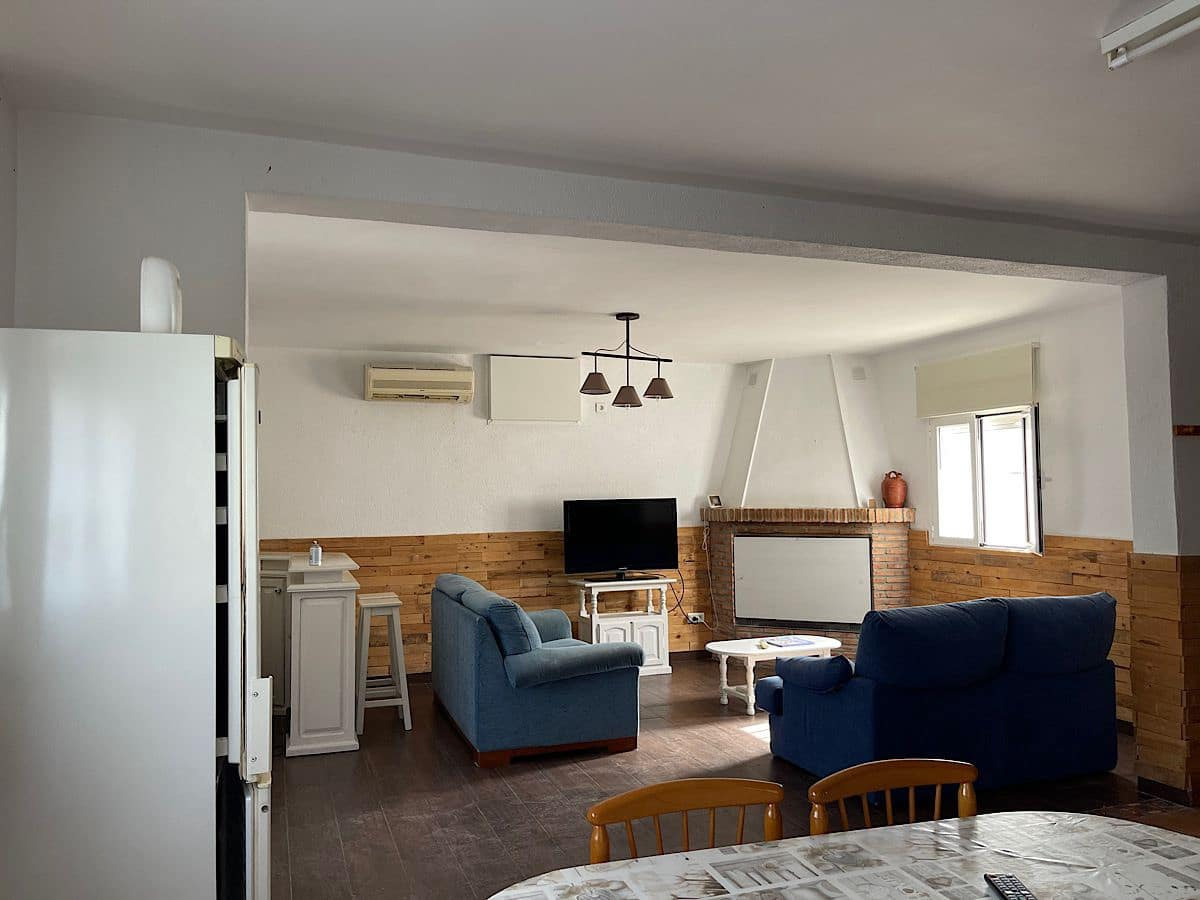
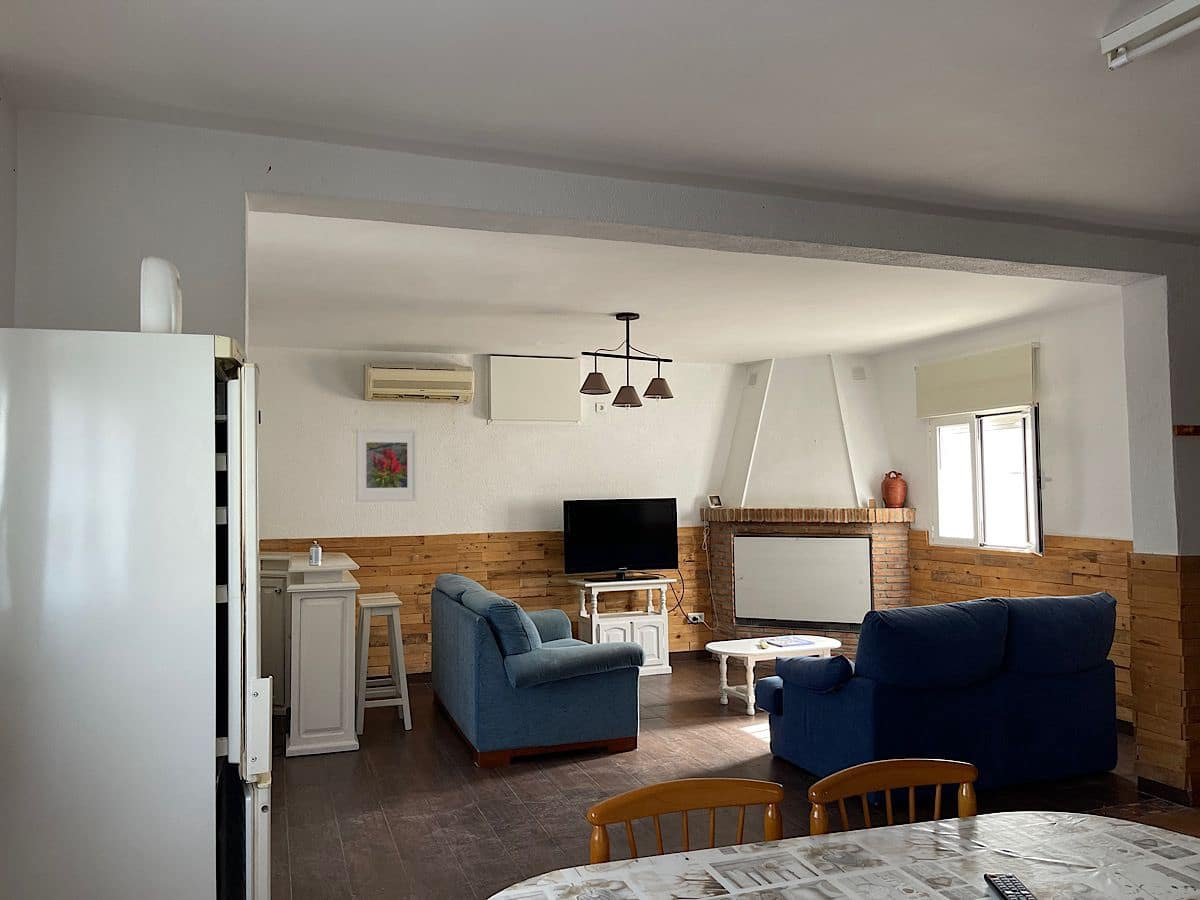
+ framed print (386, 465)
